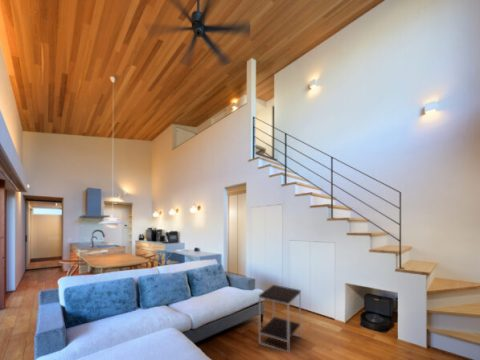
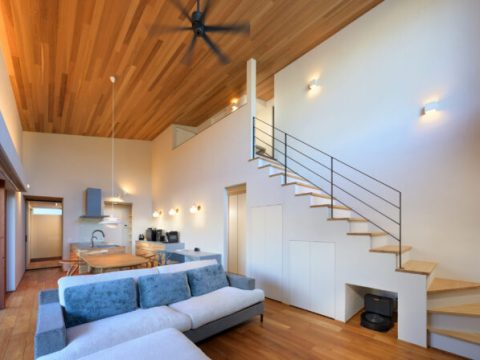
- side table (280, 318)
